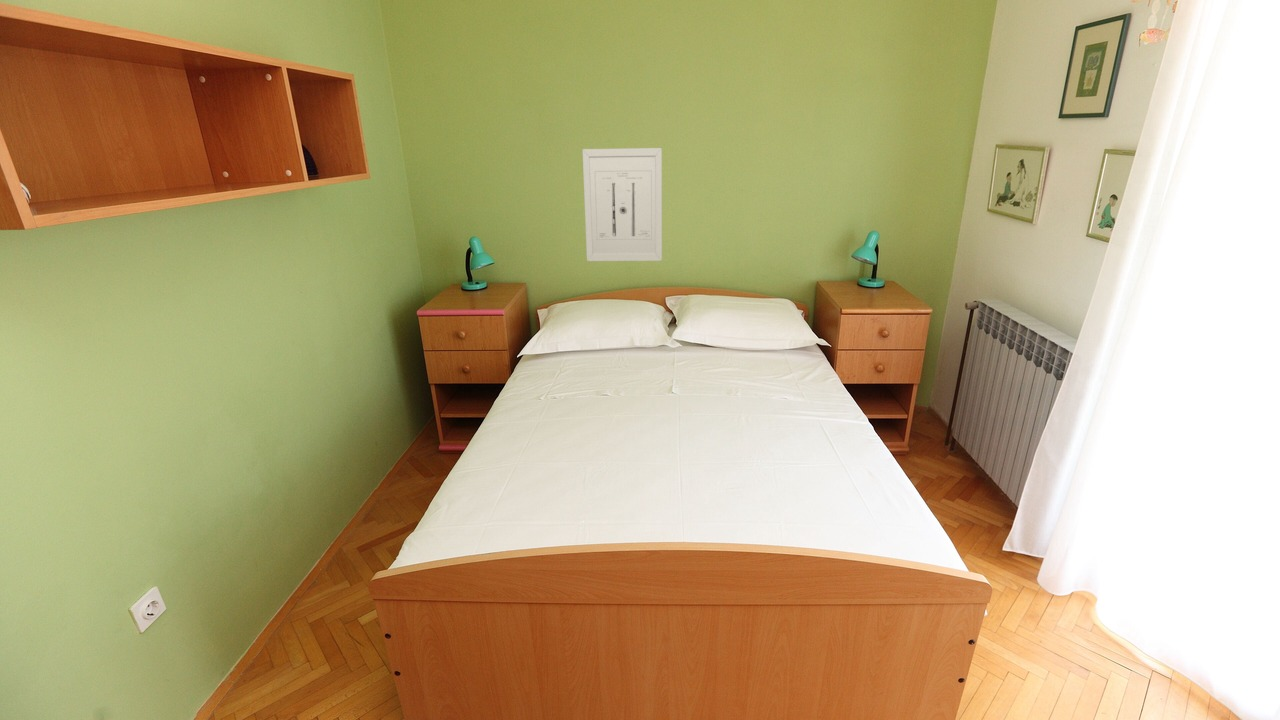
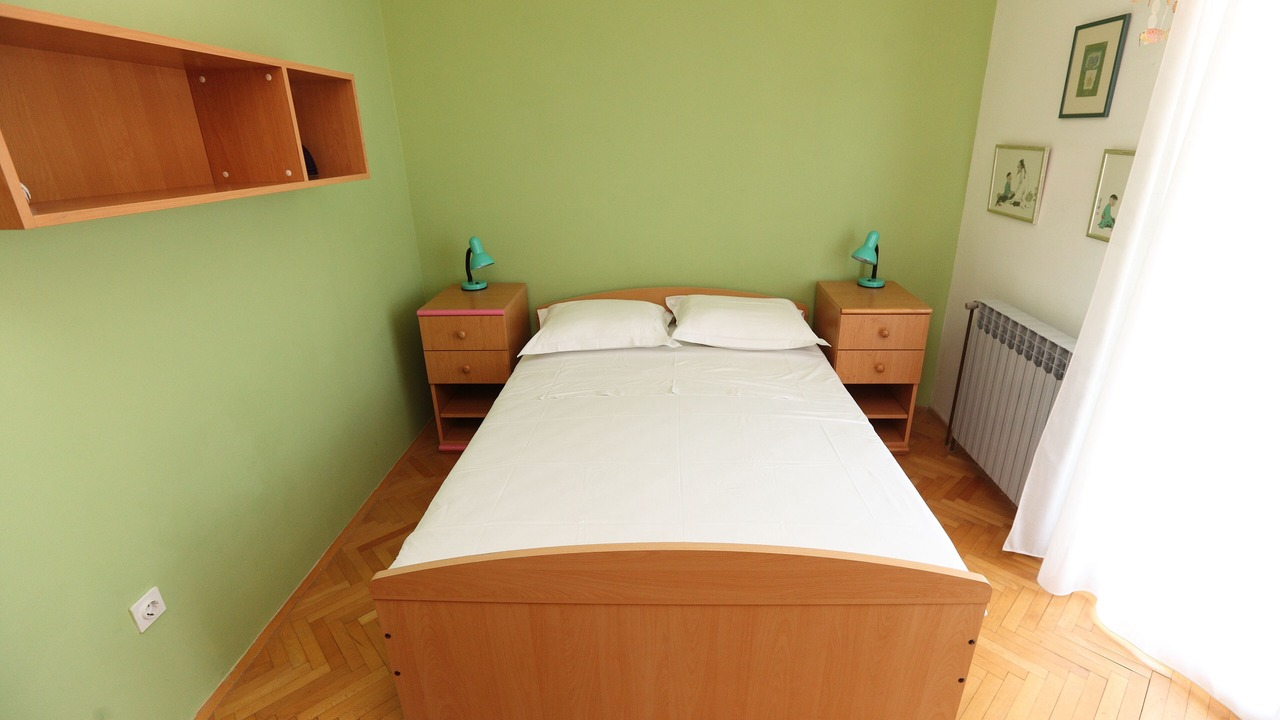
- wall art (623, 206)
